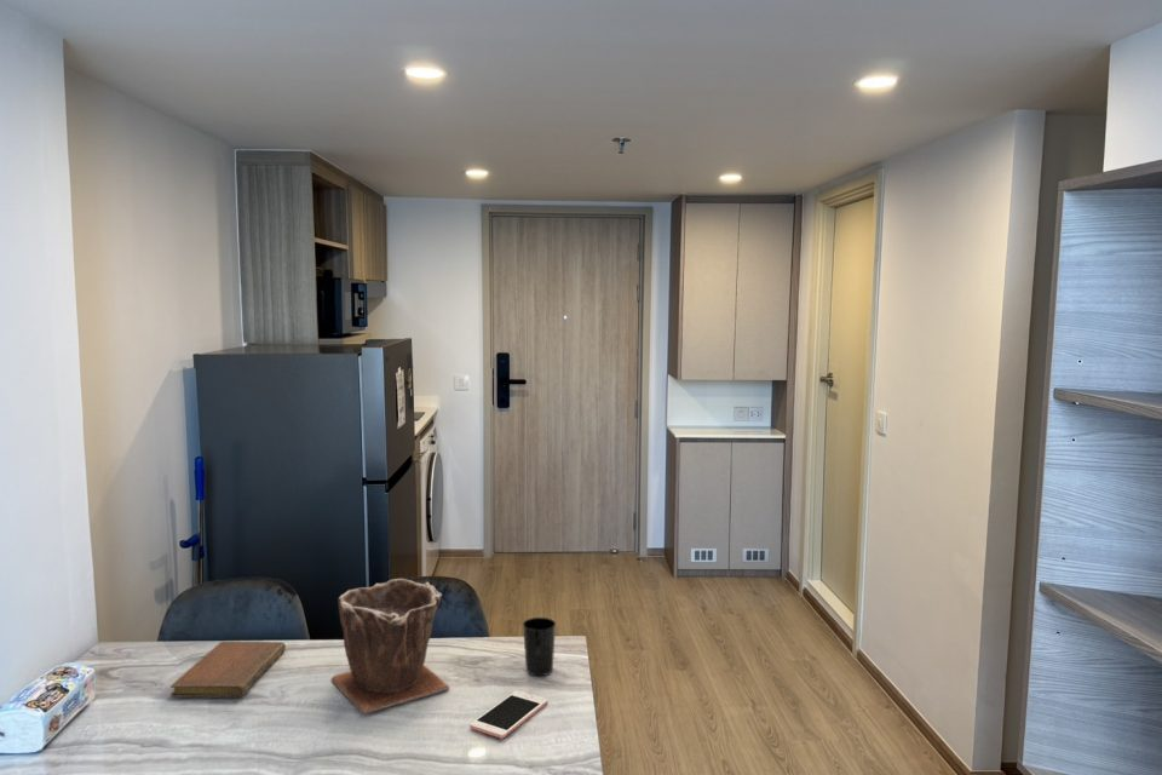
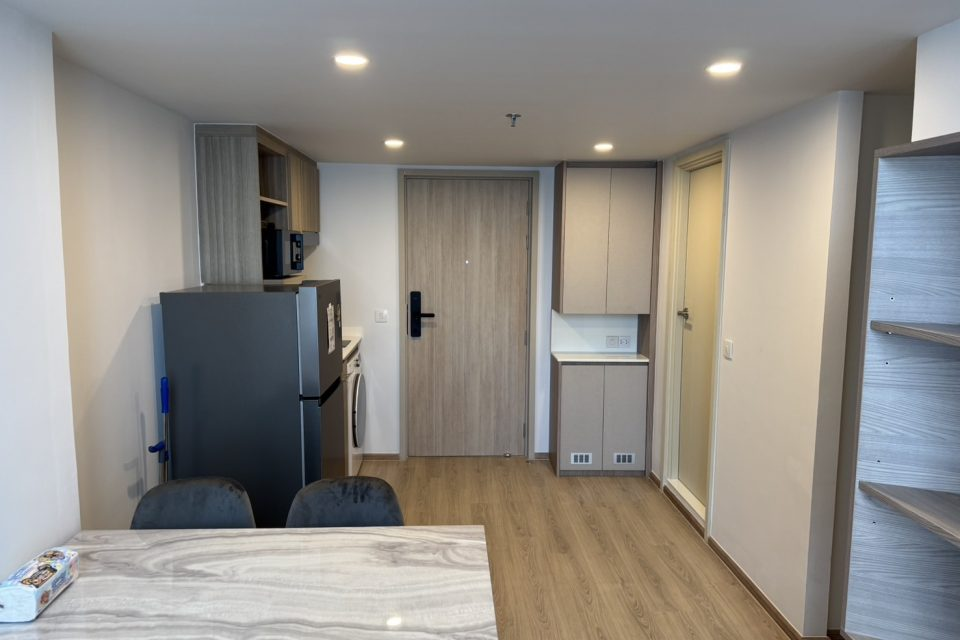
- cup (539, 647)
- cell phone (510, 712)
- plant pot (389, 638)
- notebook (231, 667)
